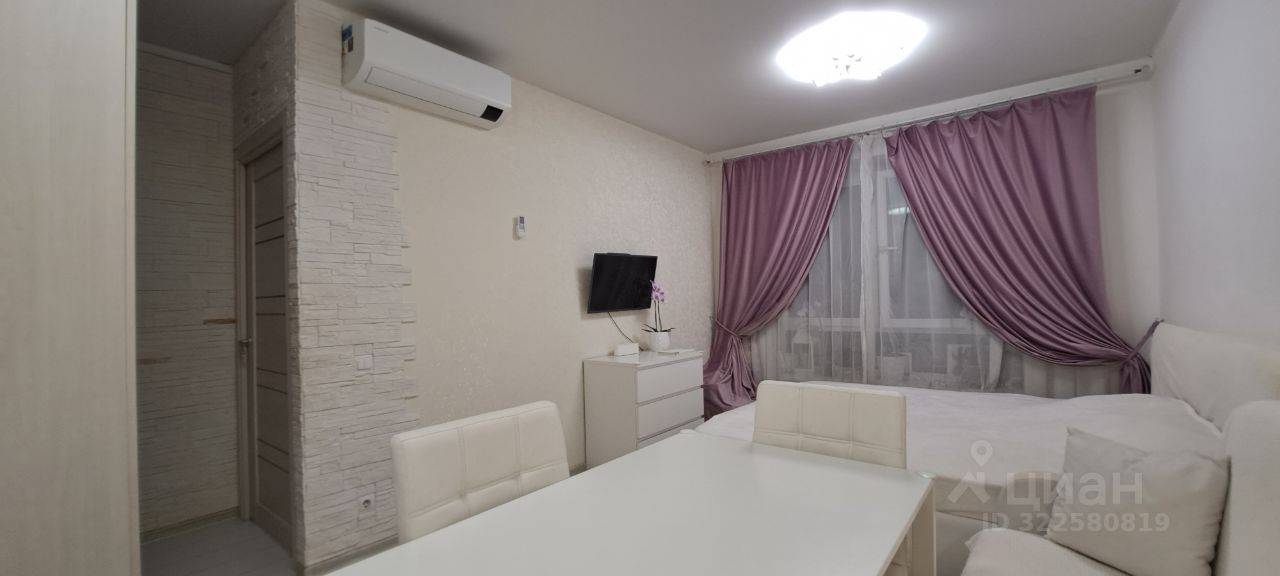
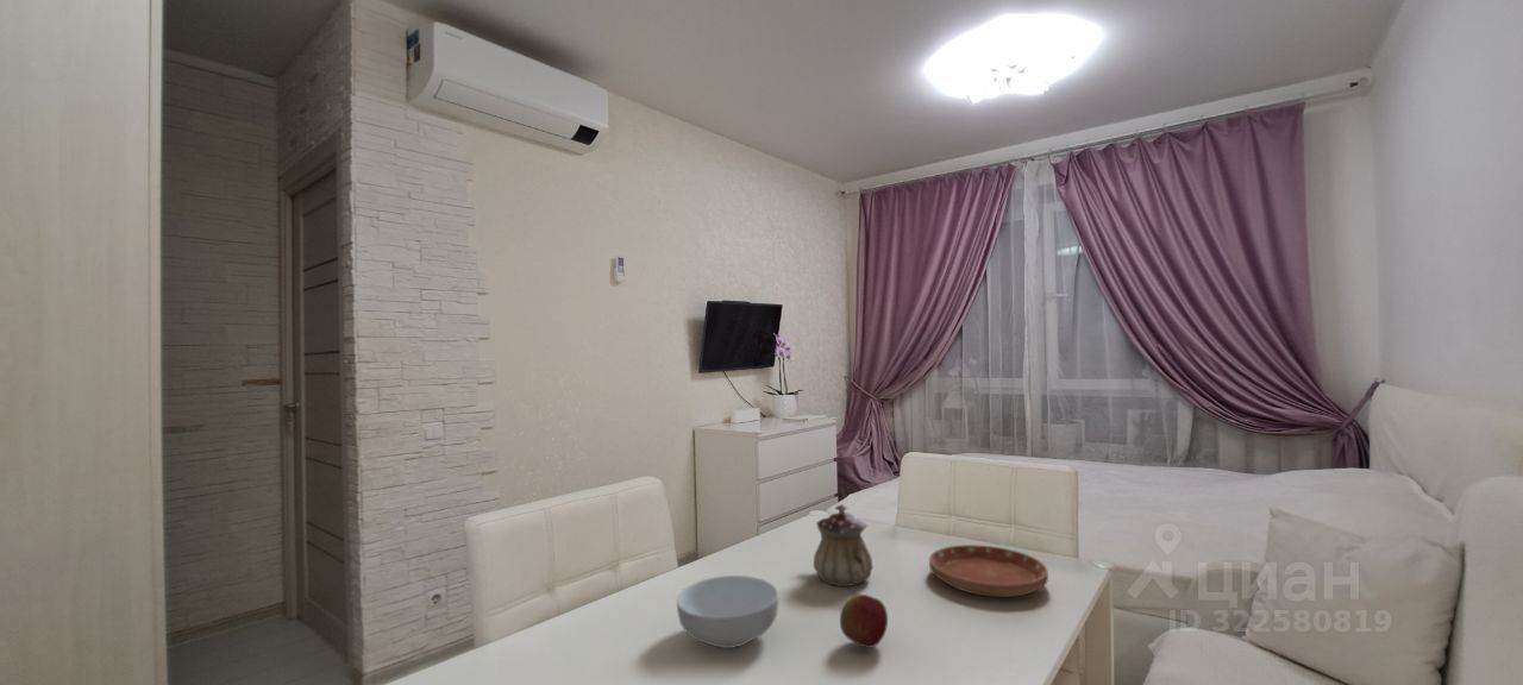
+ cereal bowl (728, 615)
+ apple (864, 620)
+ teapot (844, 541)
+ saucer (986, 571)
